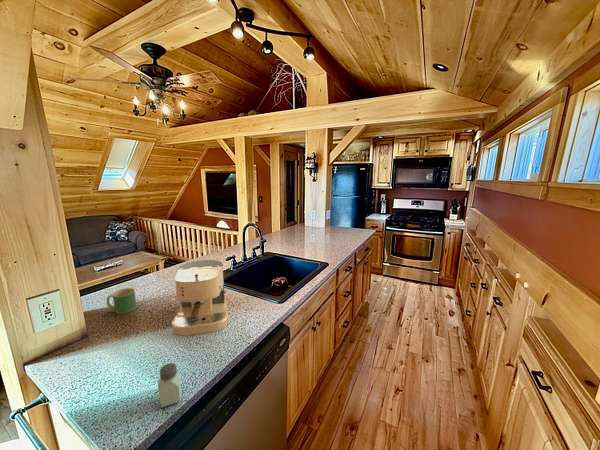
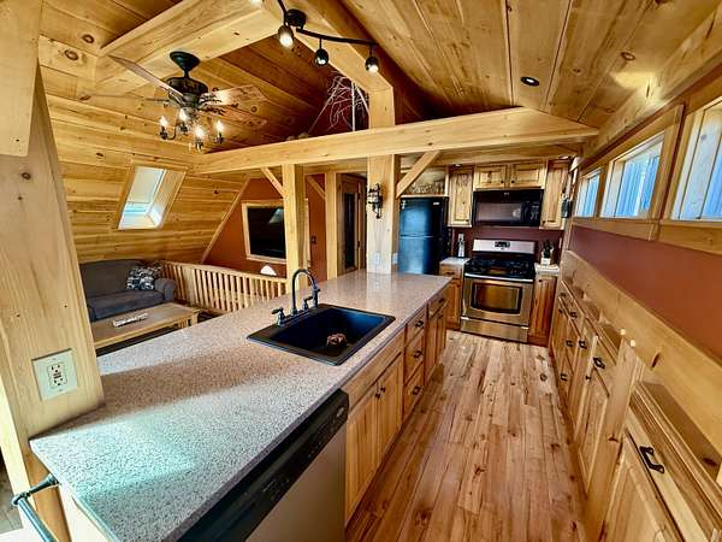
- mug (121, 300)
- coffee maker (200, 296)
- saltshaker (169, 383)
